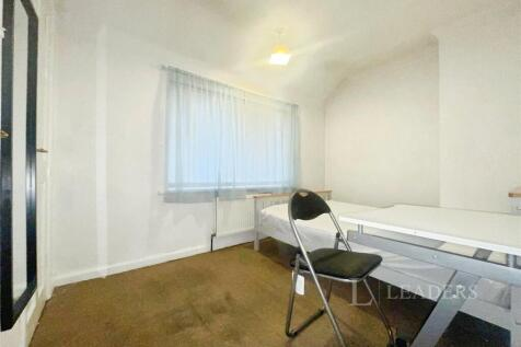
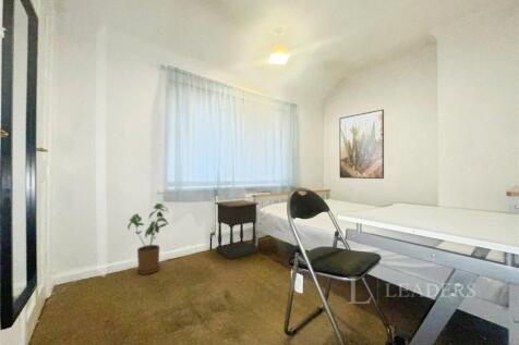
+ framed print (360, 146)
+ house plant (152, 238)
+ nightstand (237, 224)
